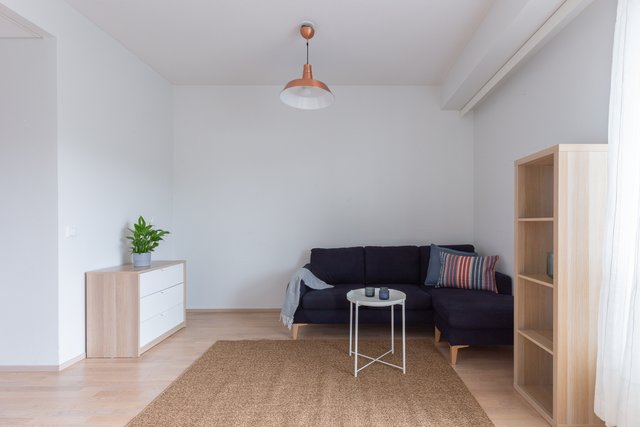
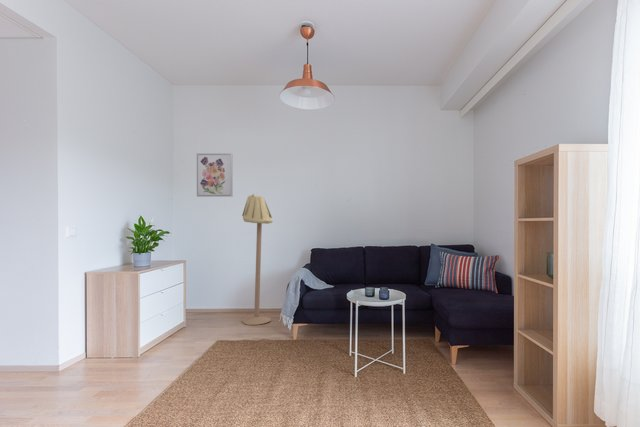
+ wall art (214, 175)
+ floor lamp (257, 256)
